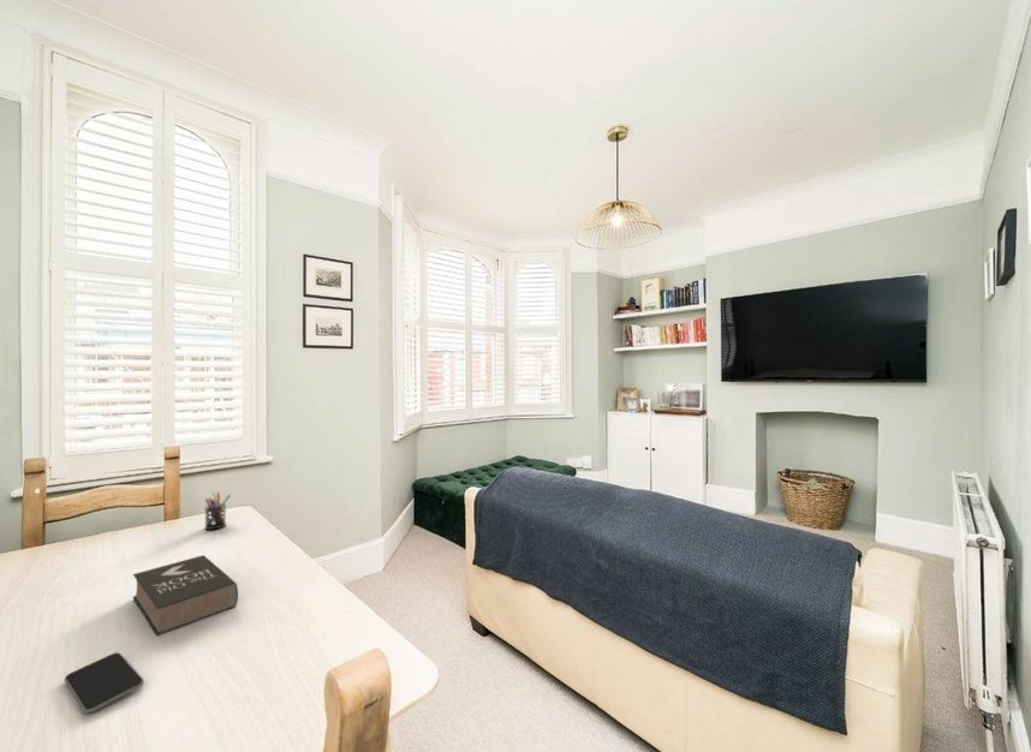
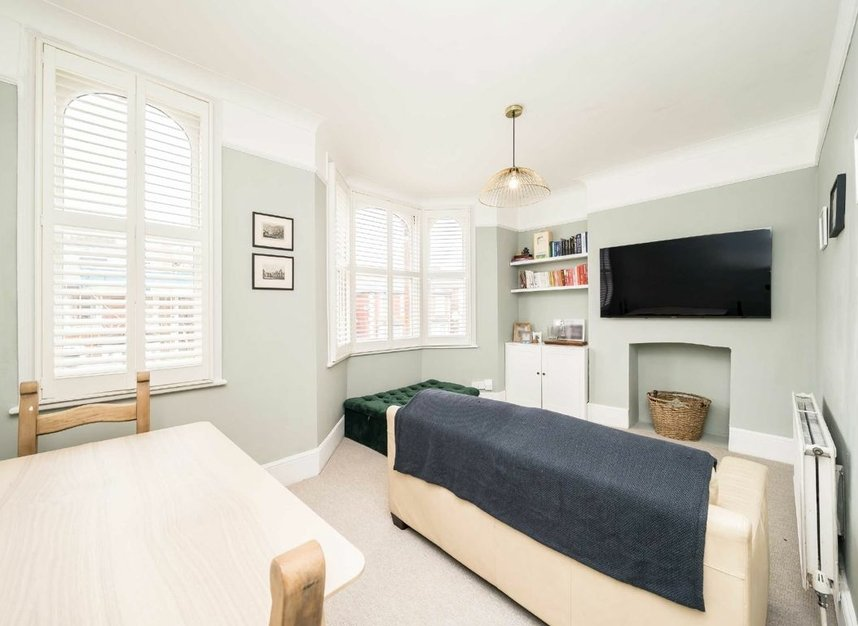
- book (184, 589)
- smartphone (103, 680)
- pen holder (217, 508)
